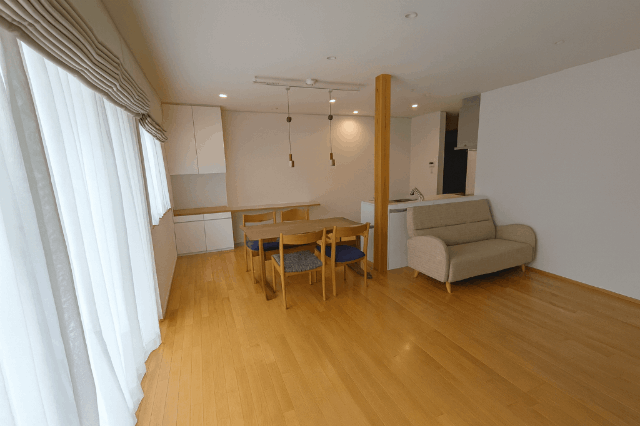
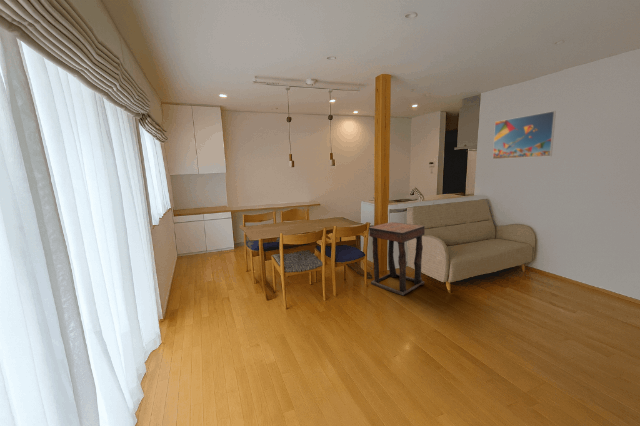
+ side table (398, 257)
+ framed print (521, 137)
